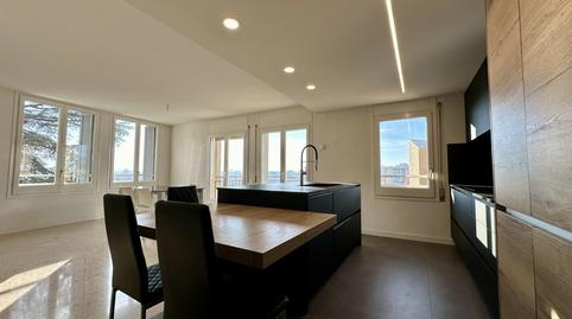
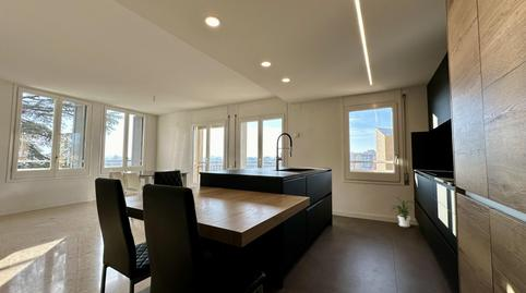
+ house plant (403, 211)
